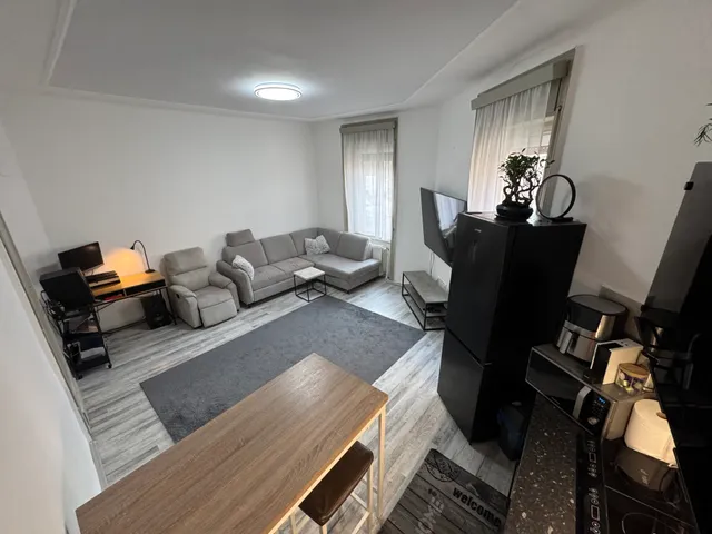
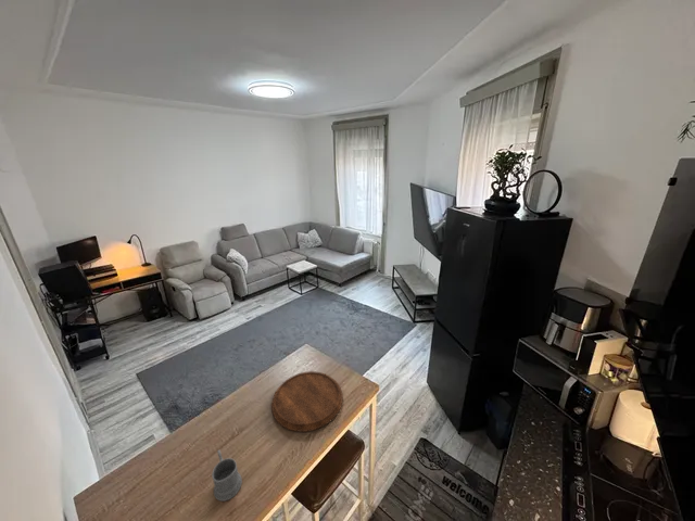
+ cutting board (307, 396)
+ mug (224, 472)
